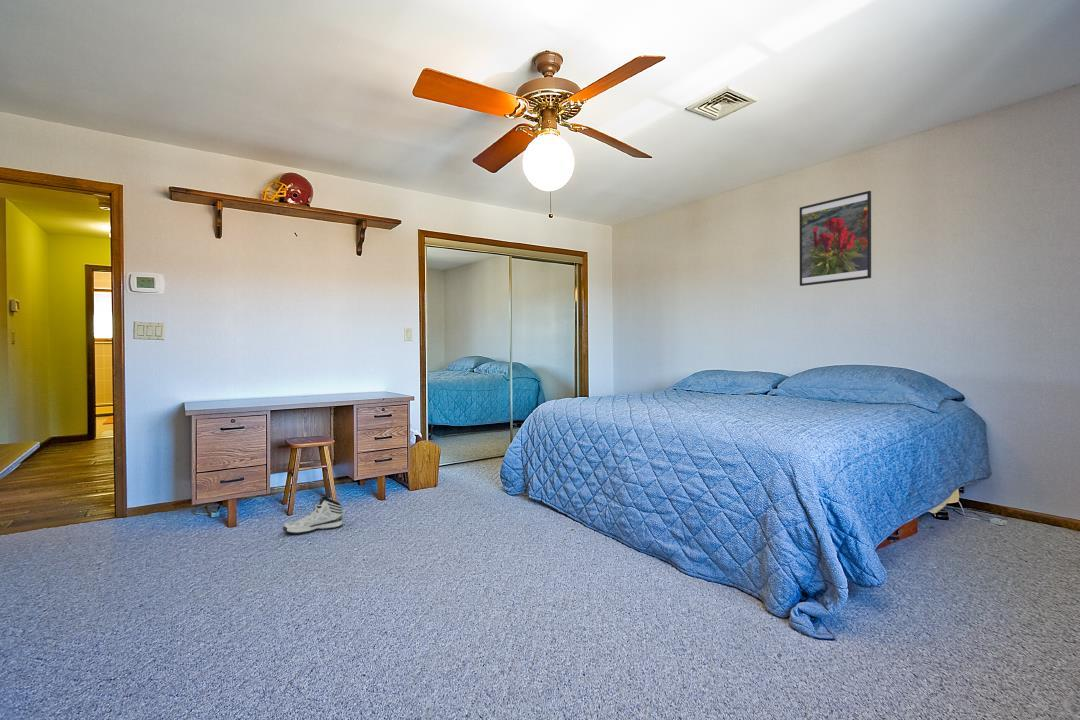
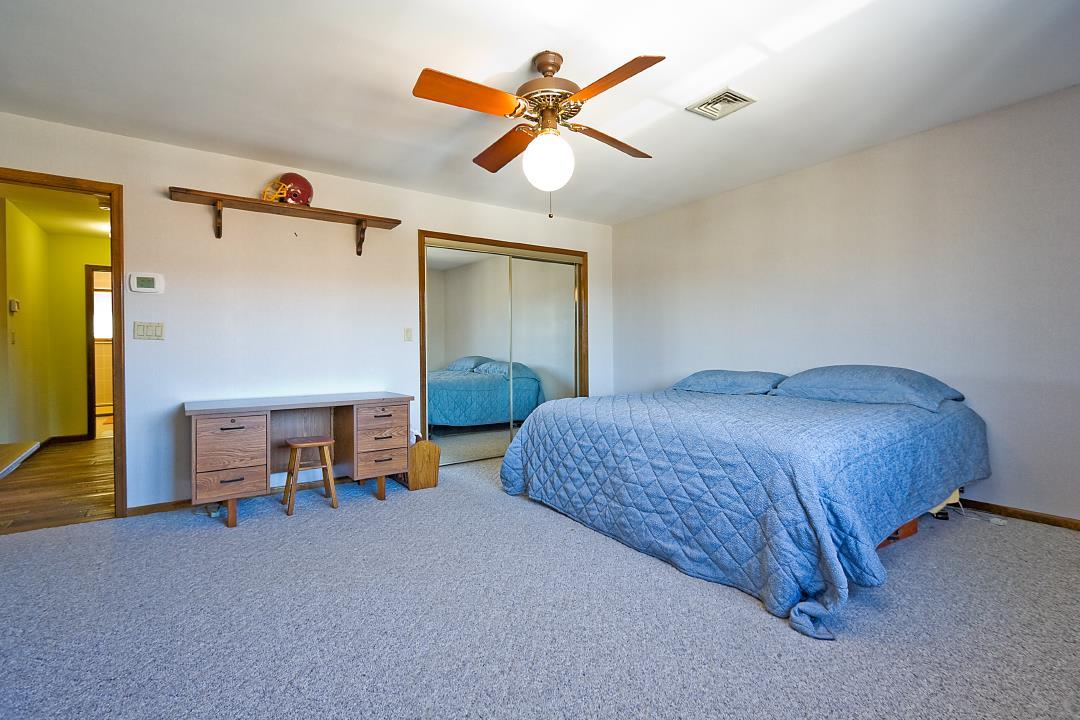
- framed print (833, 240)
- sneaker (313, 513)
